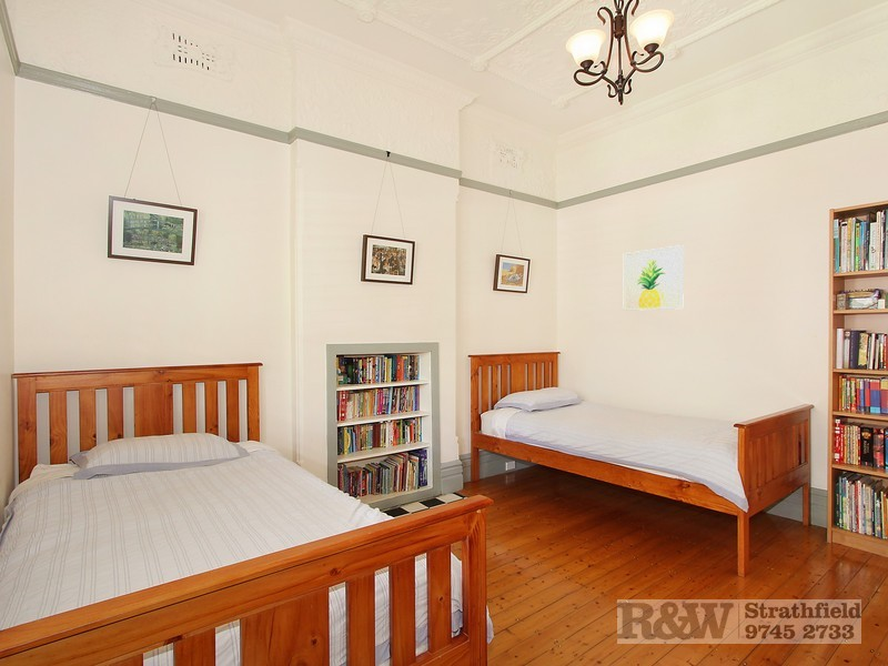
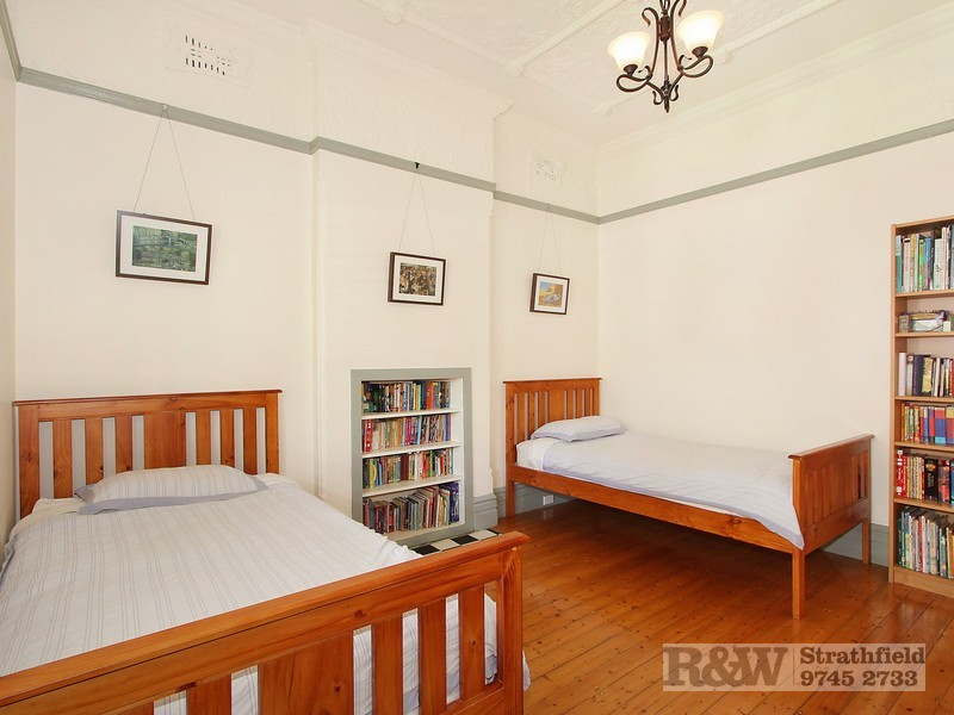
- wall art (652, 280)
